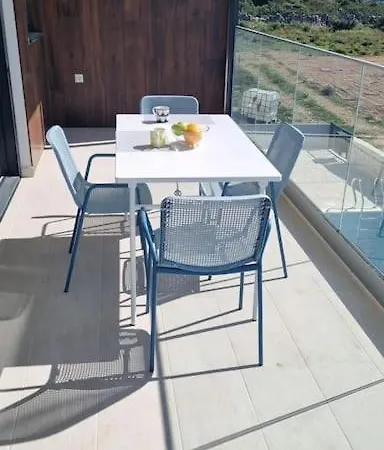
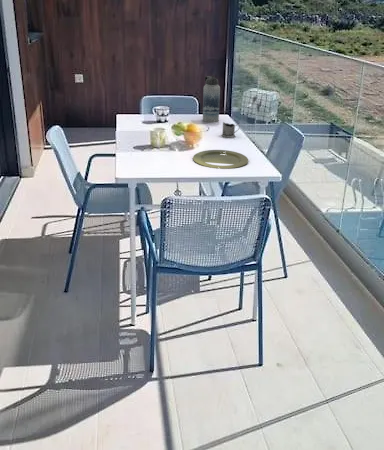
+ tea glass holder (230, 128)
+ plate (220, 159)
+ water bottle (211, 98)
